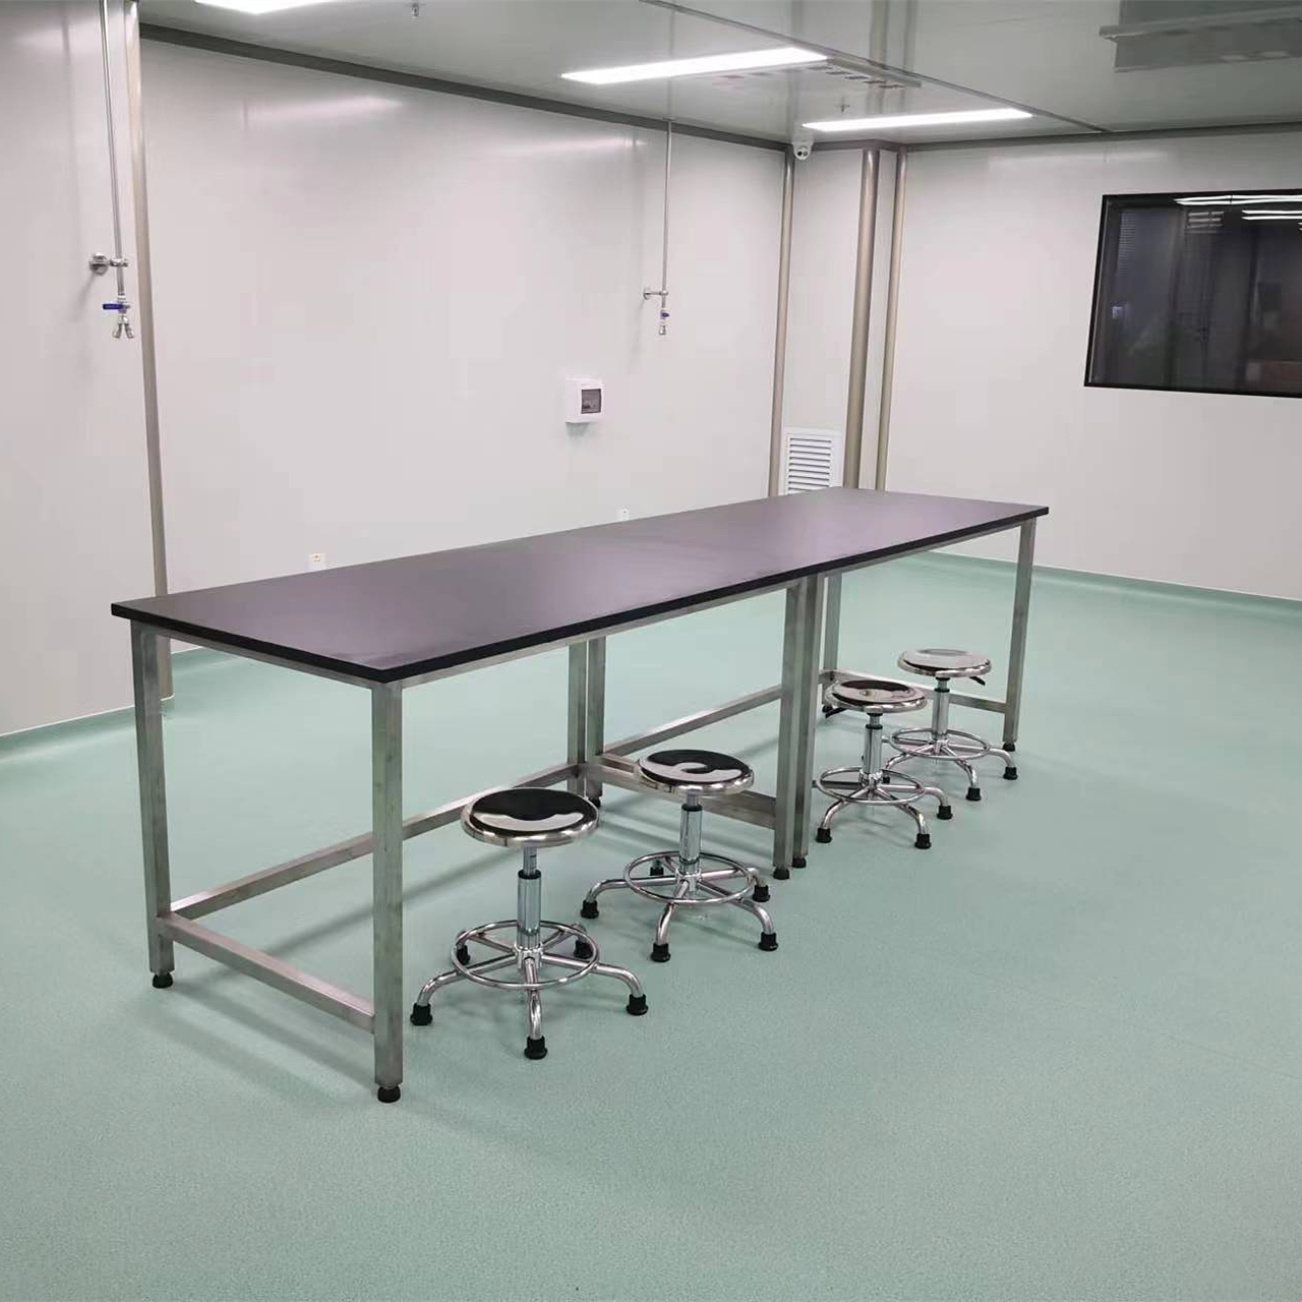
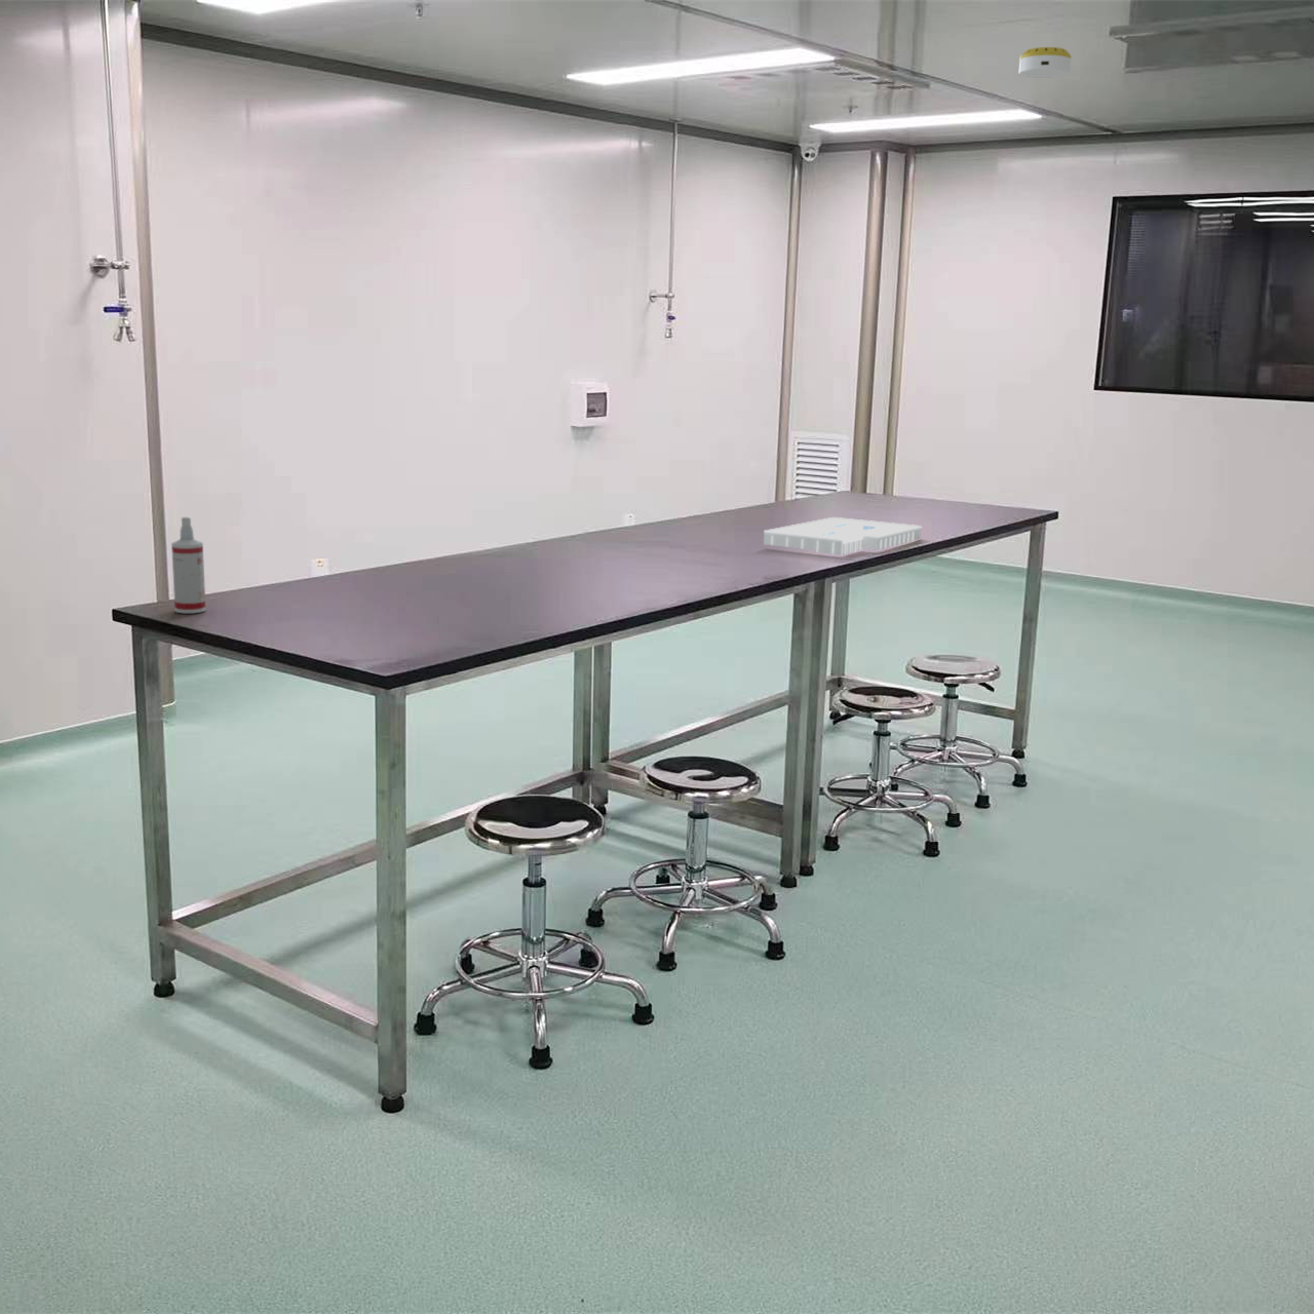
+ spray bottle (188, 563)
+ architectural model (845, 534)
+ smoke detector (1044, 61)
